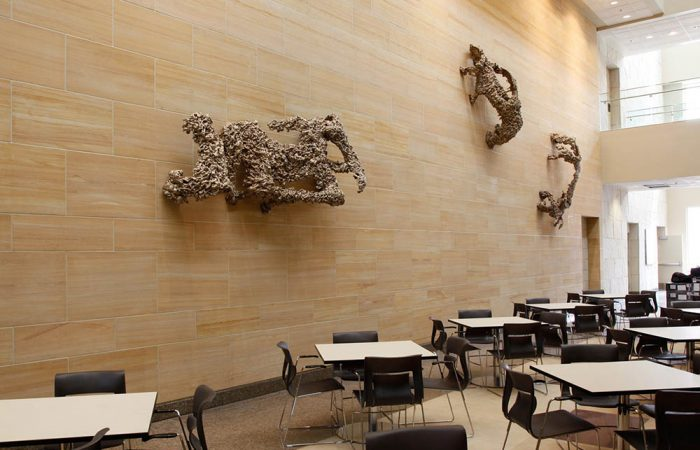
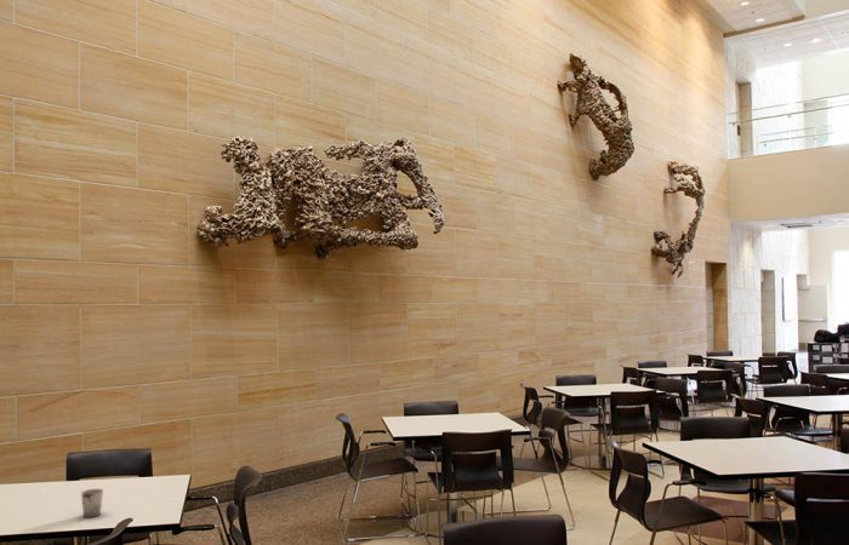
+ cup (92, 504)
